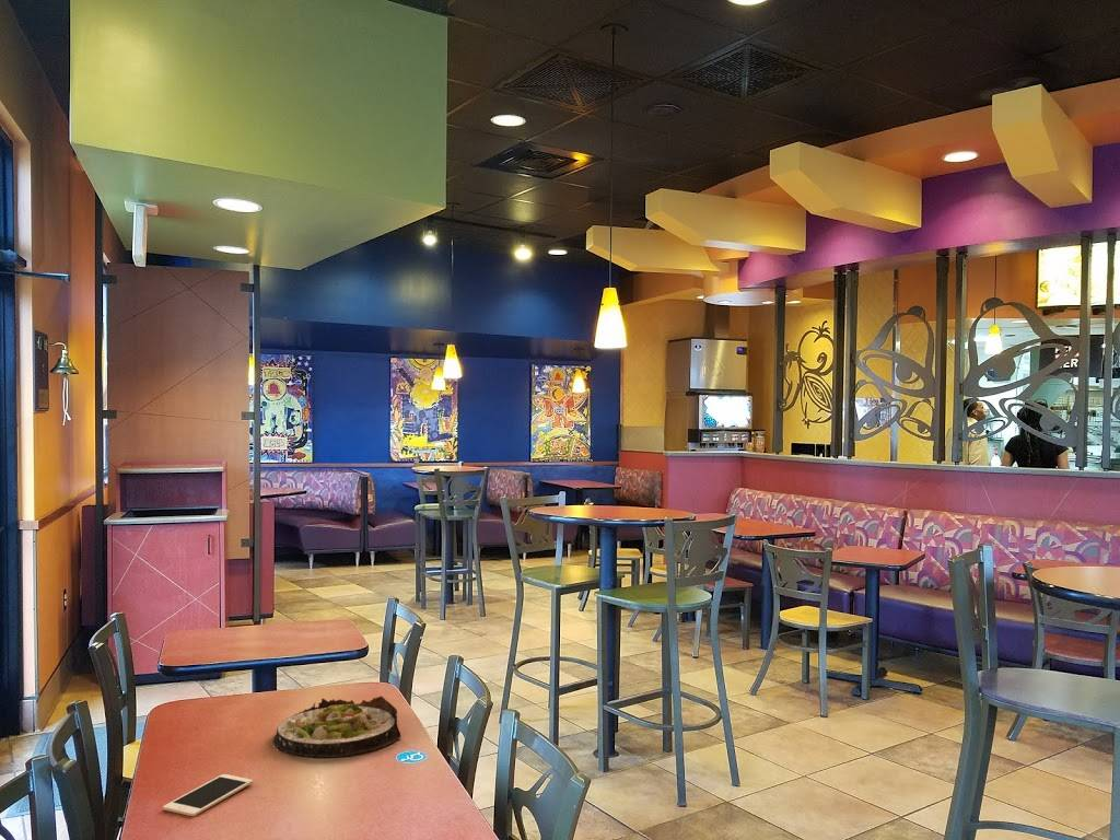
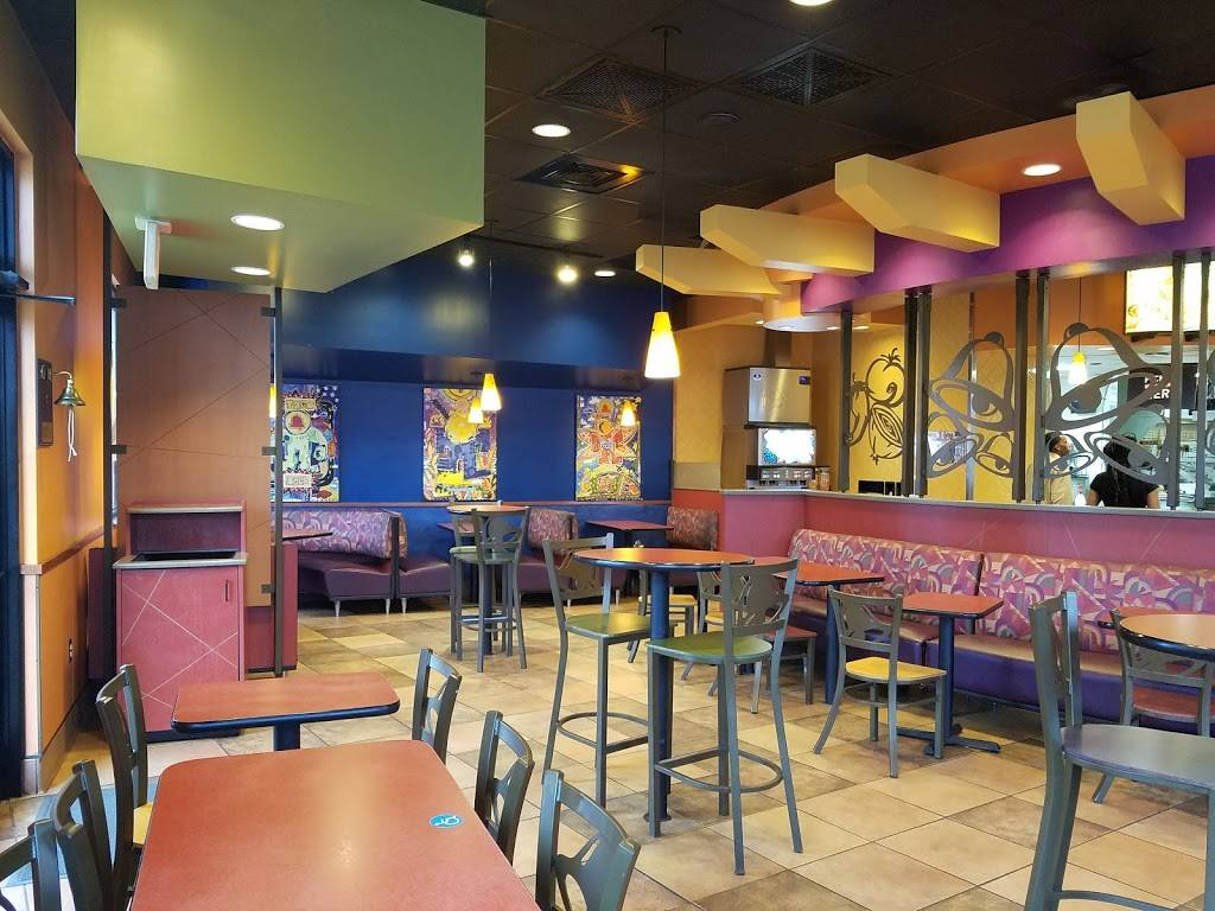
- cell phone (209, 794)
- salad plate (335, 723)
